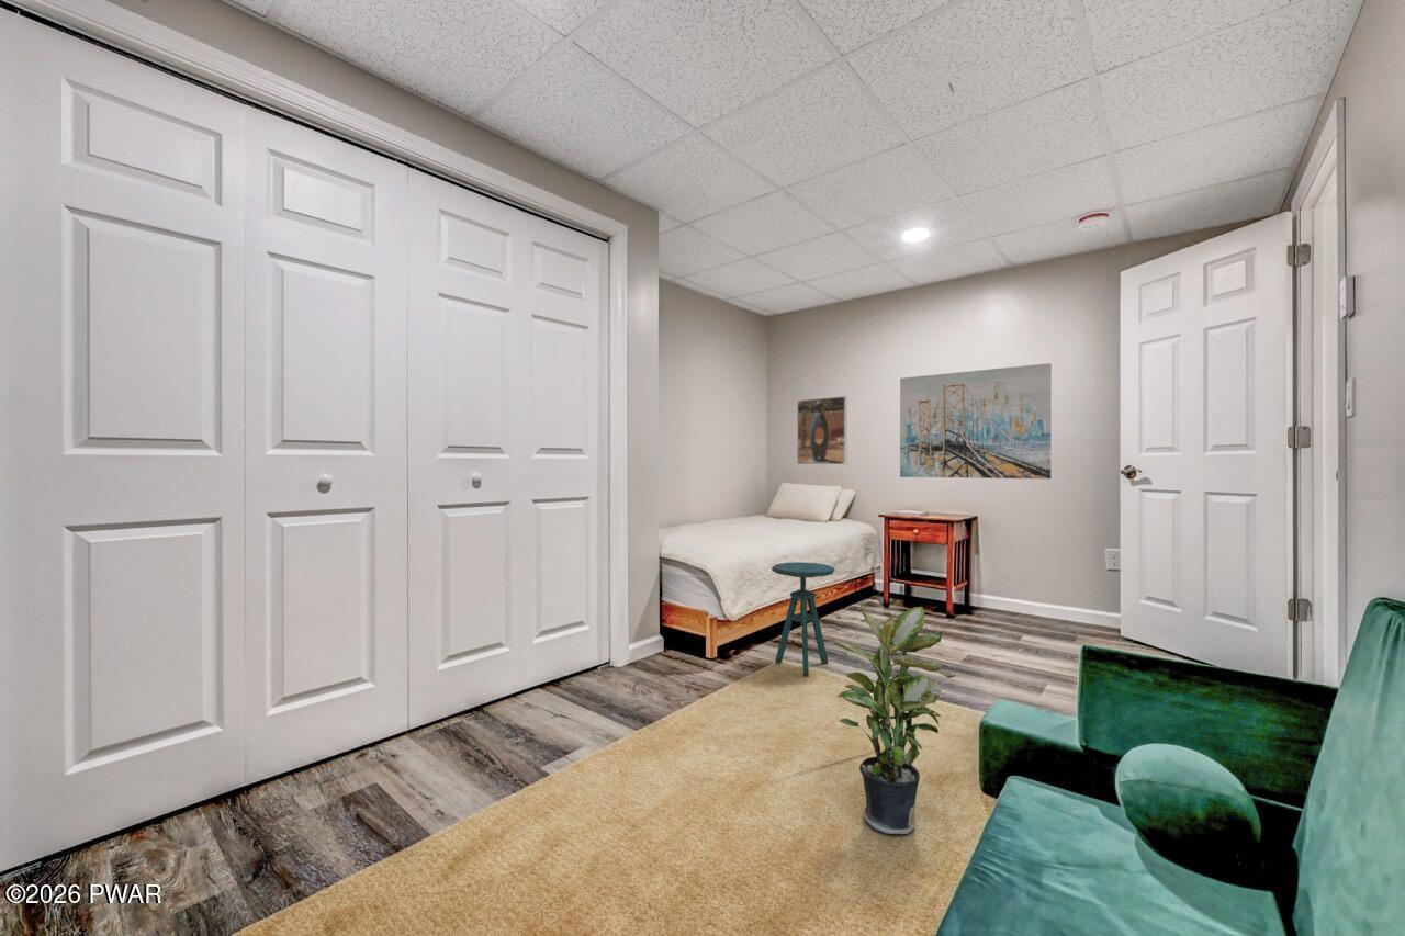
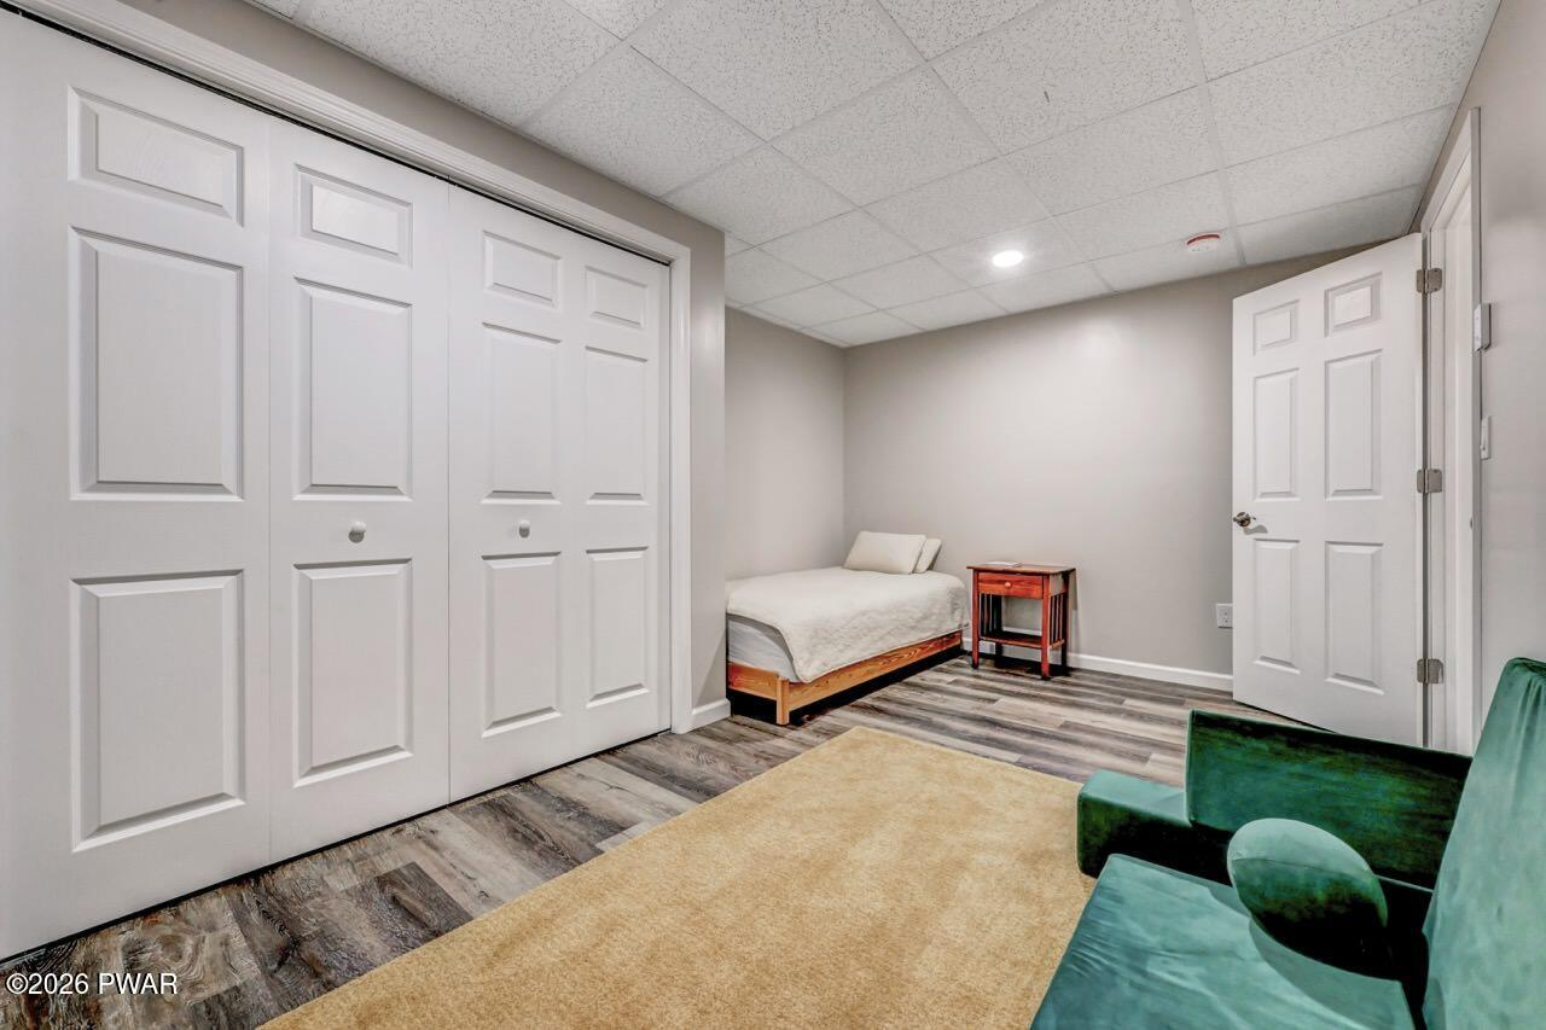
- potted plant (896, 711)
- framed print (821, 431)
- wall art (969, 425)
- side table (802, 617)
